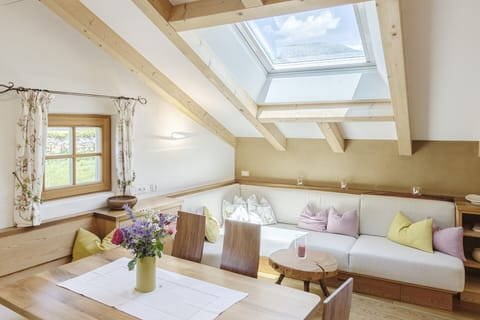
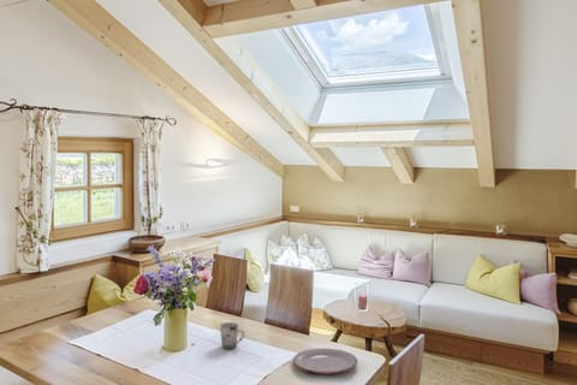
+ cup (232, 336)
+ plate (325, 361)
